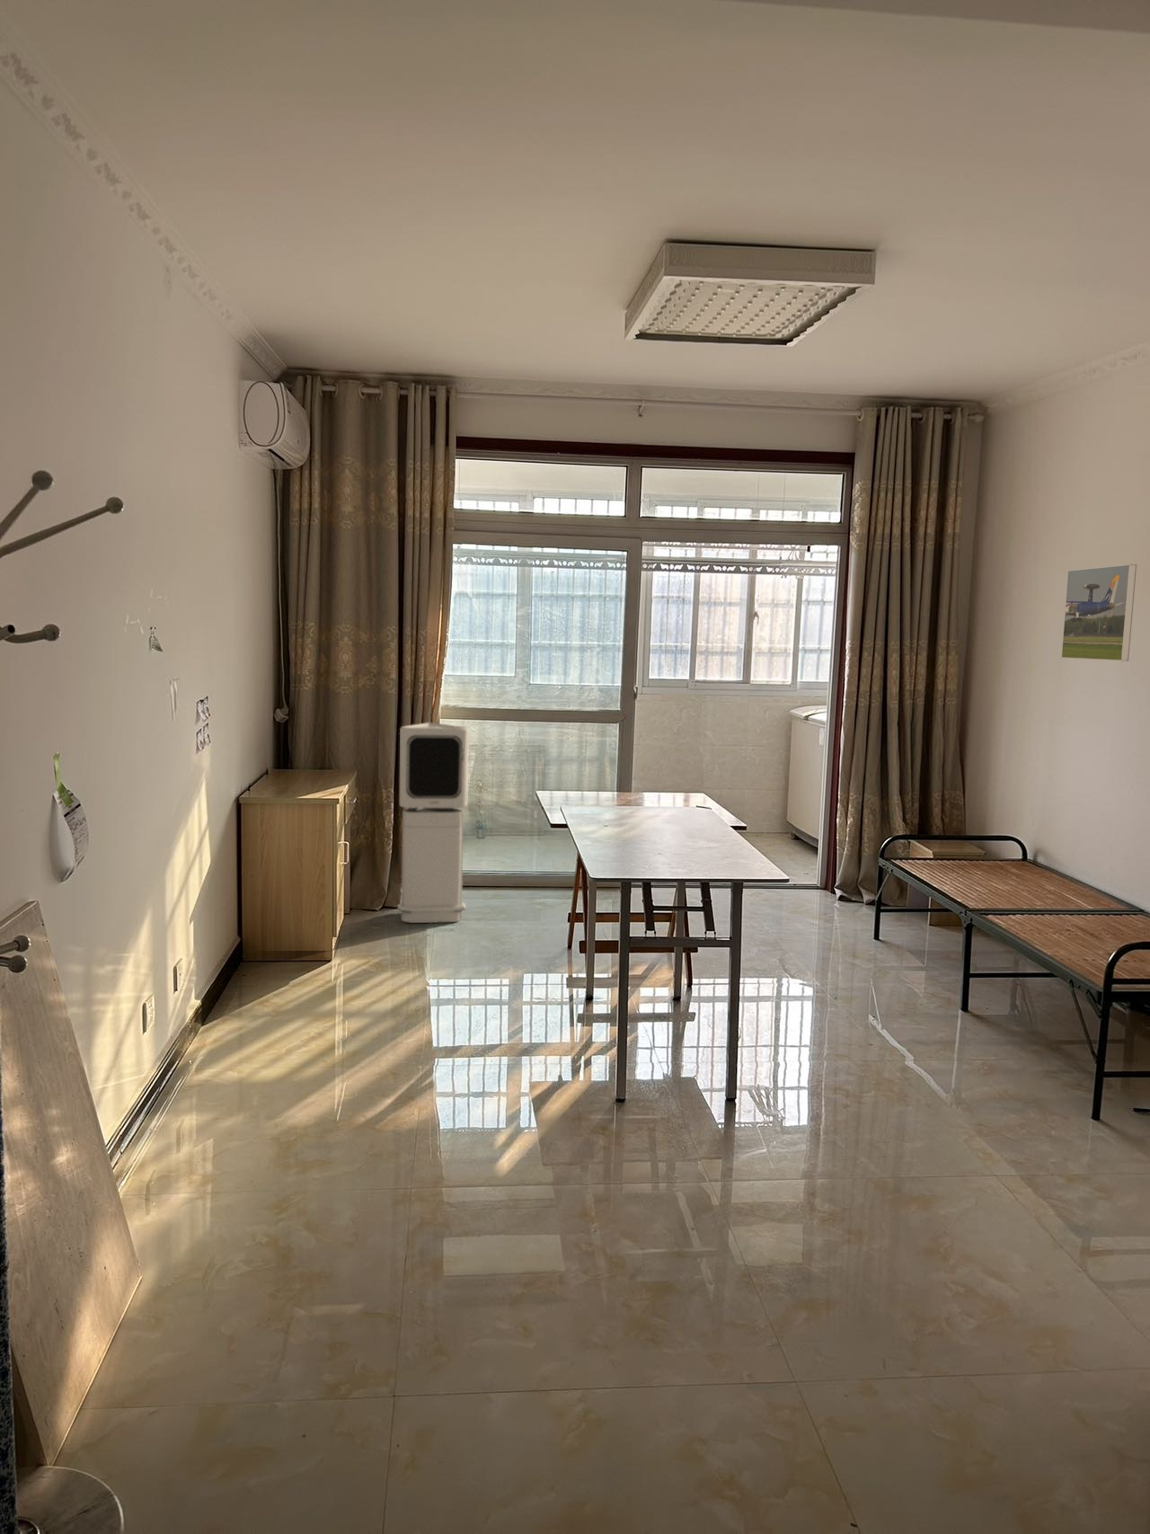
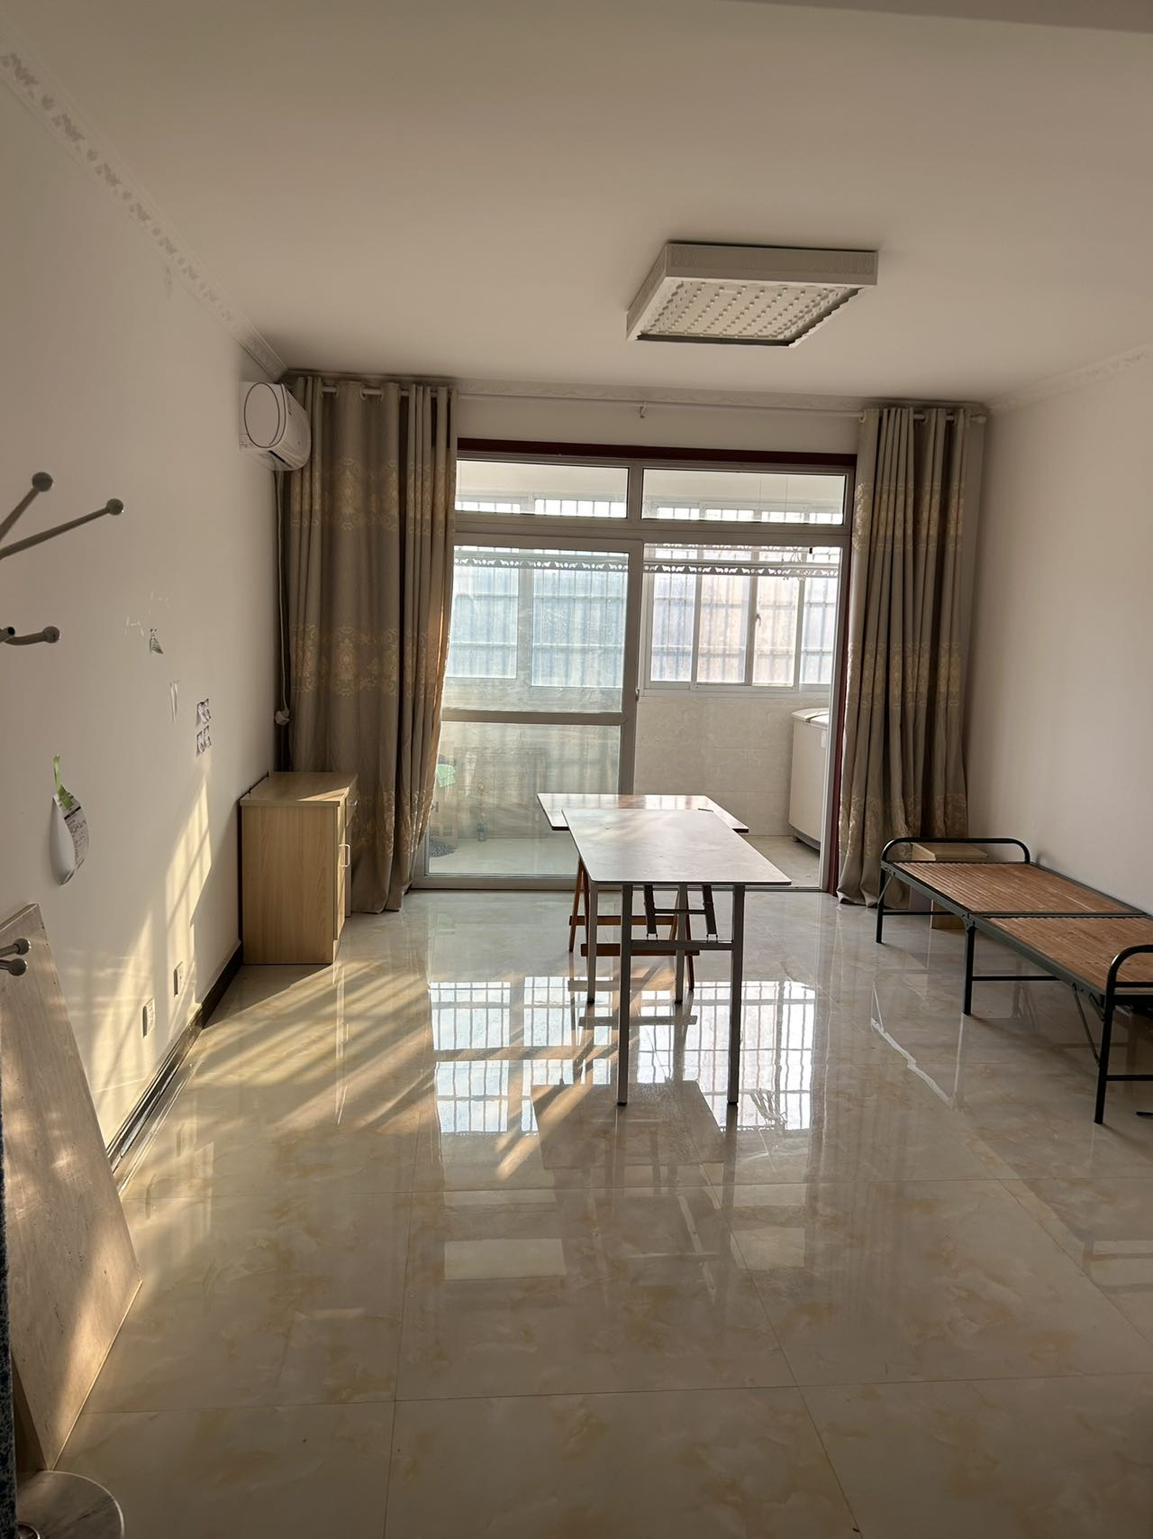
- air purifier (431, 820)
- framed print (1096, 612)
